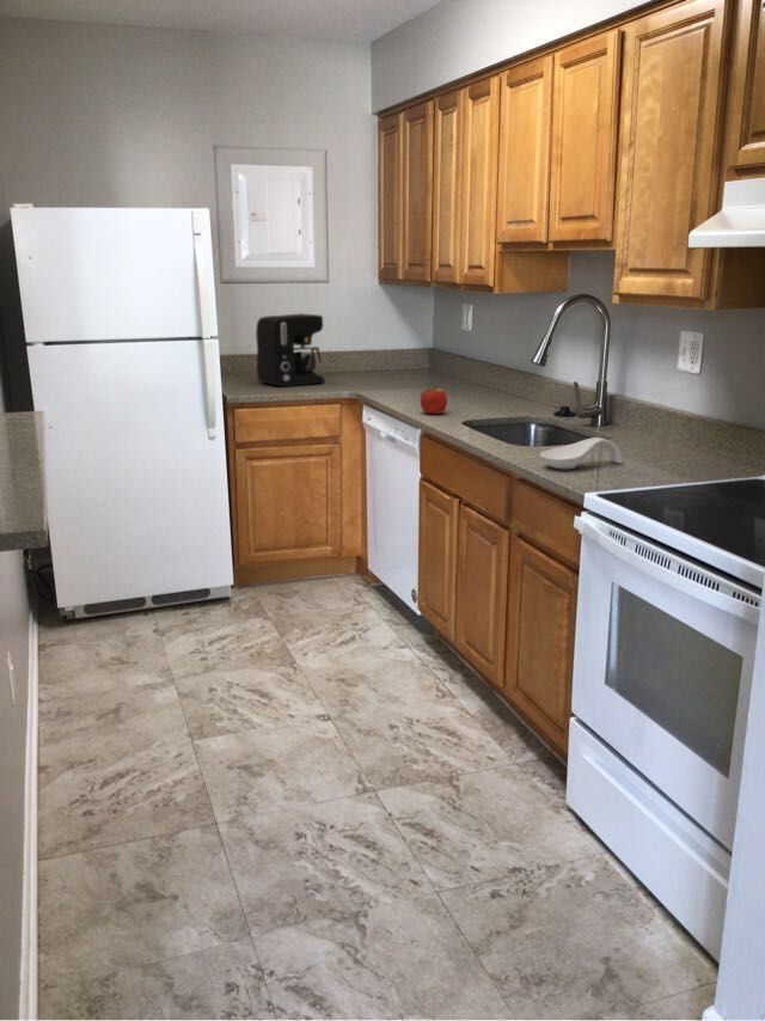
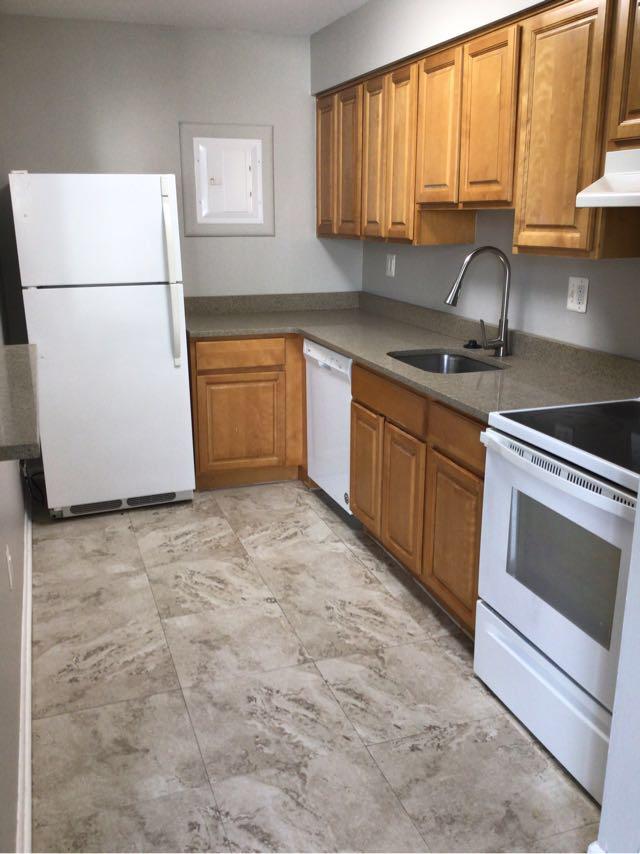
- coffee maker (293, 349)
- apple (433, 399)
- spoon rest (581, 452)
